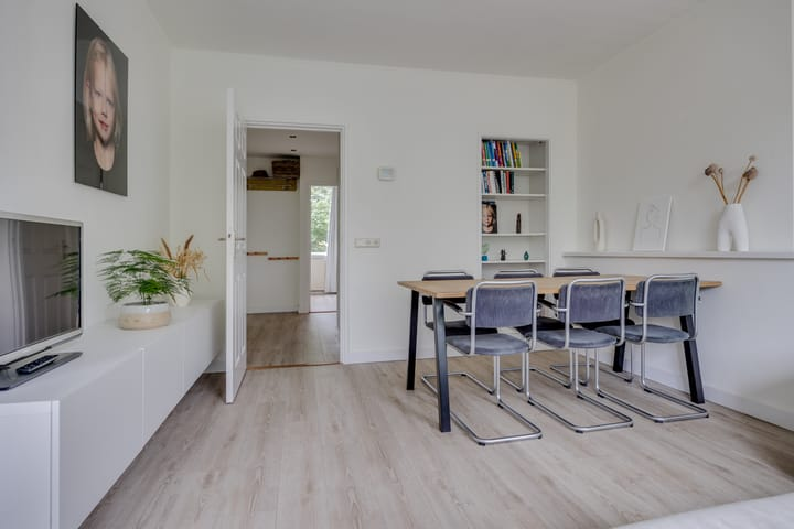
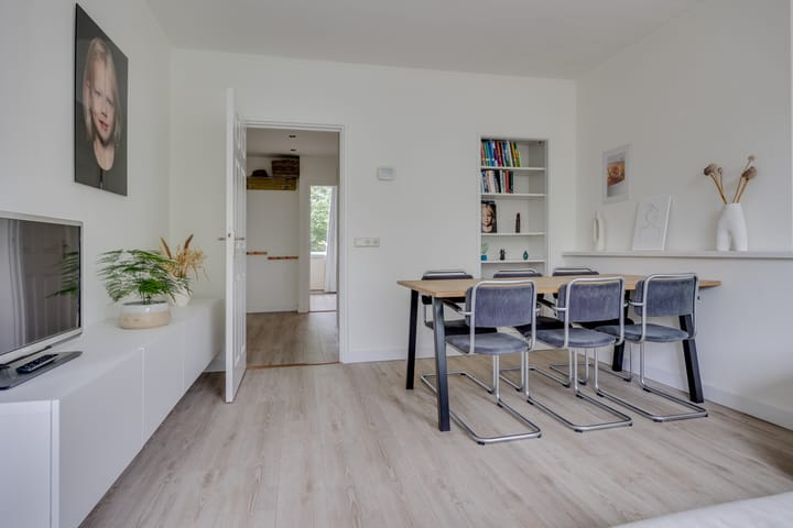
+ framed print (616, 175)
